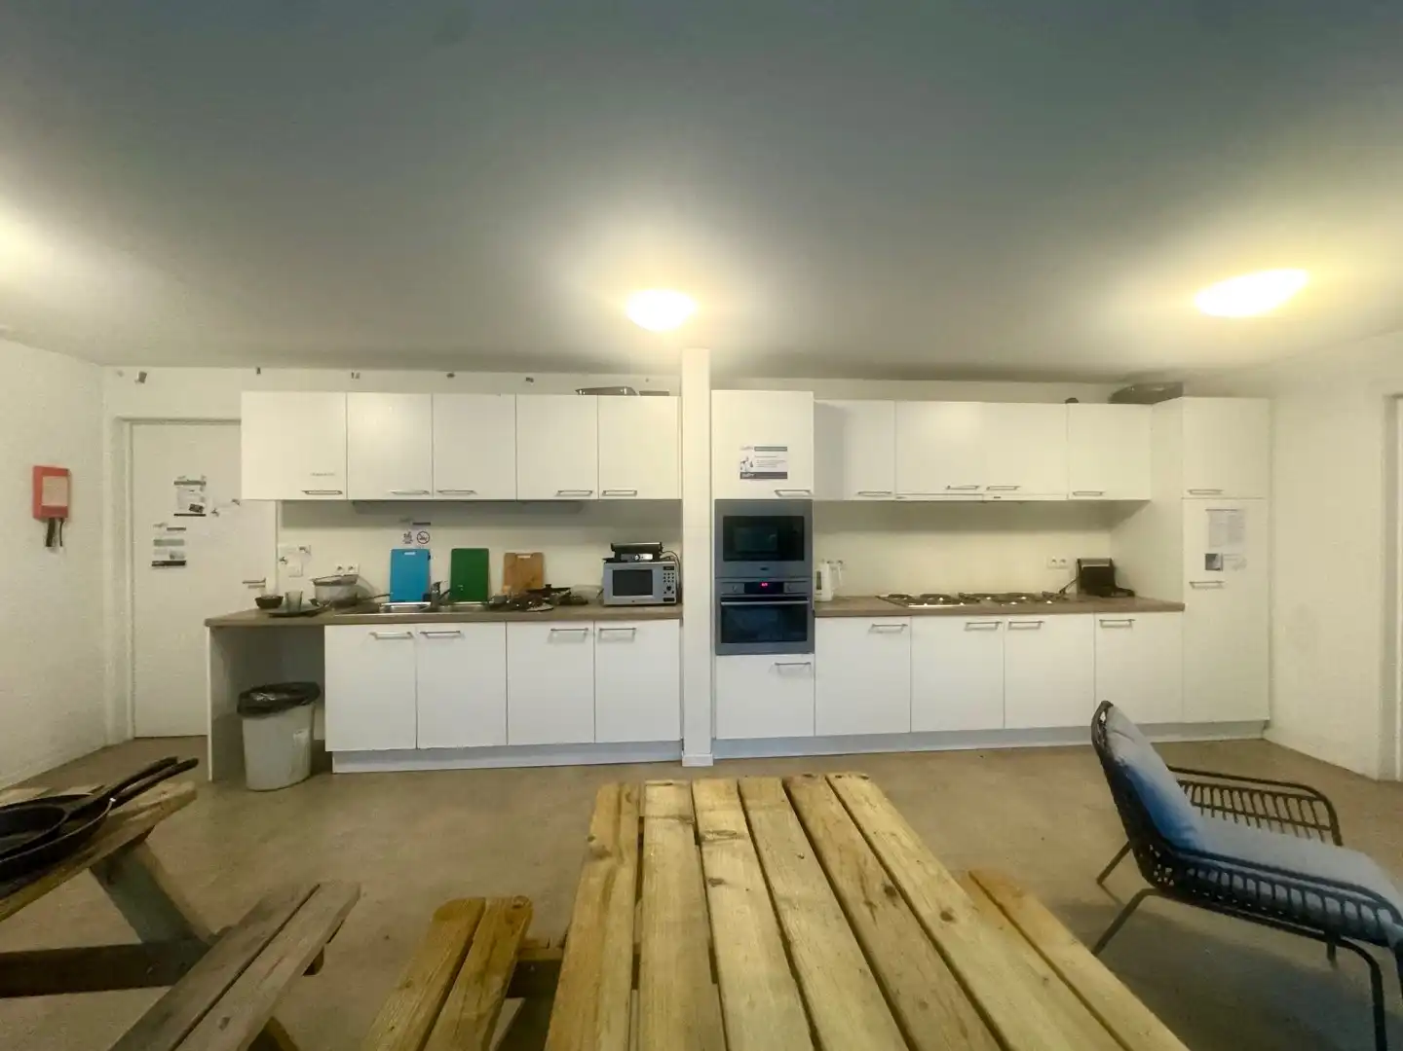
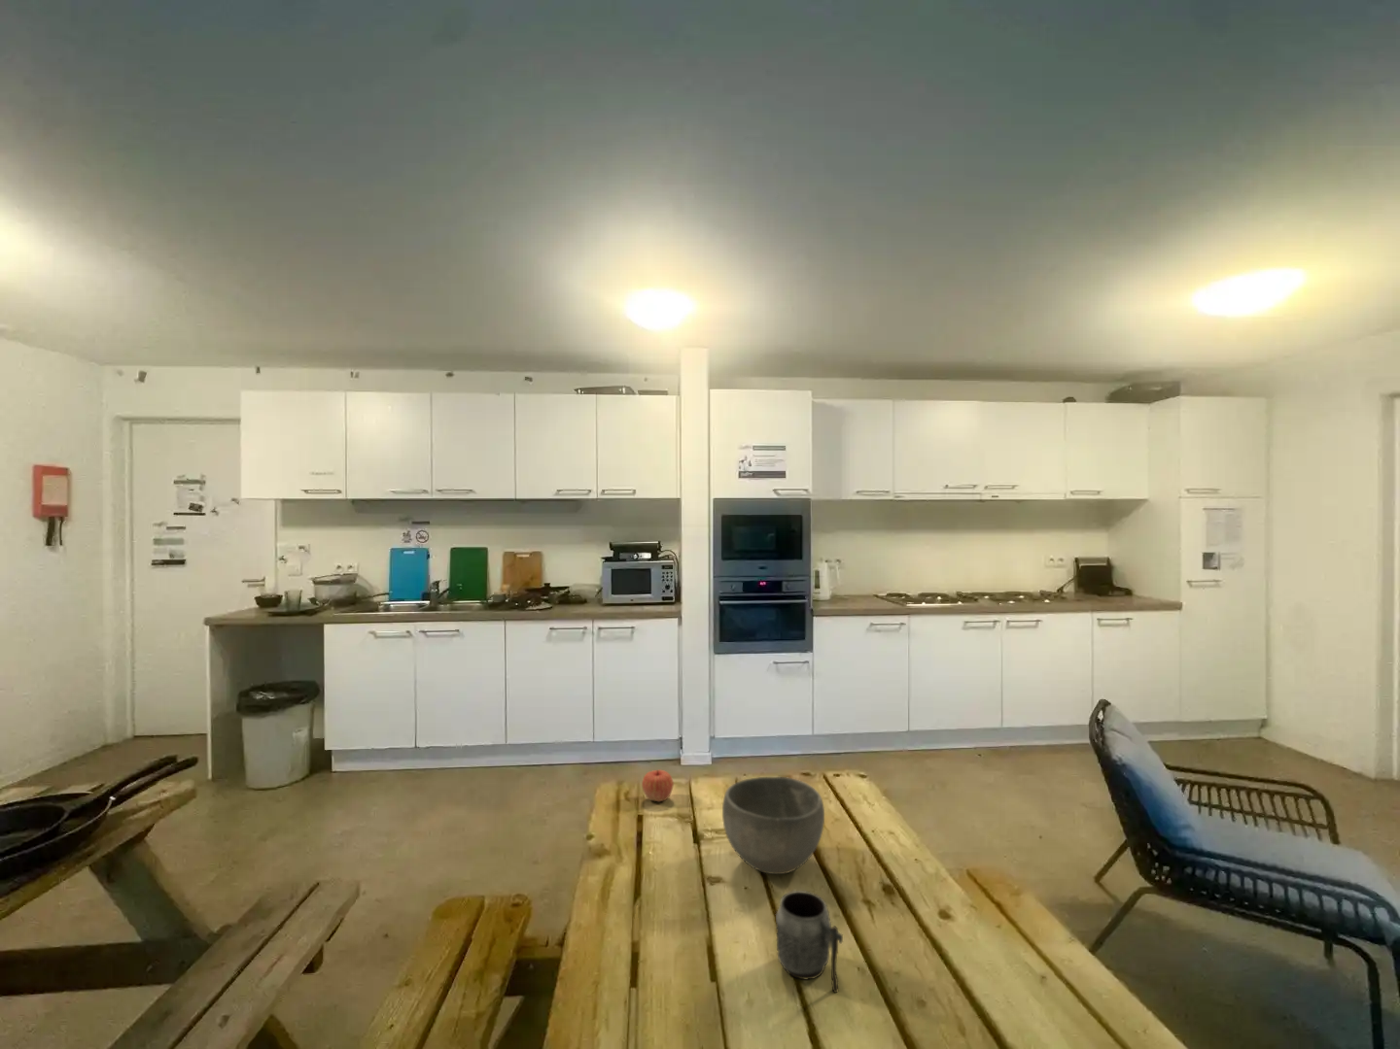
+ bowl (772, 829)
+ apple (657, 783)
+ mug (811, 940)
